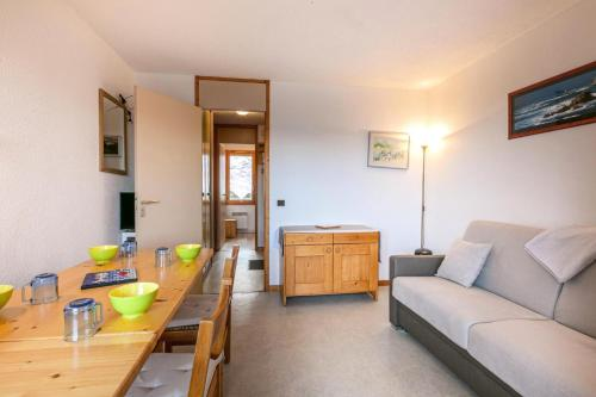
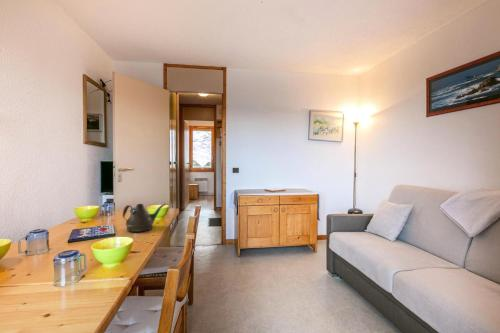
+ teapot (145, 215)
